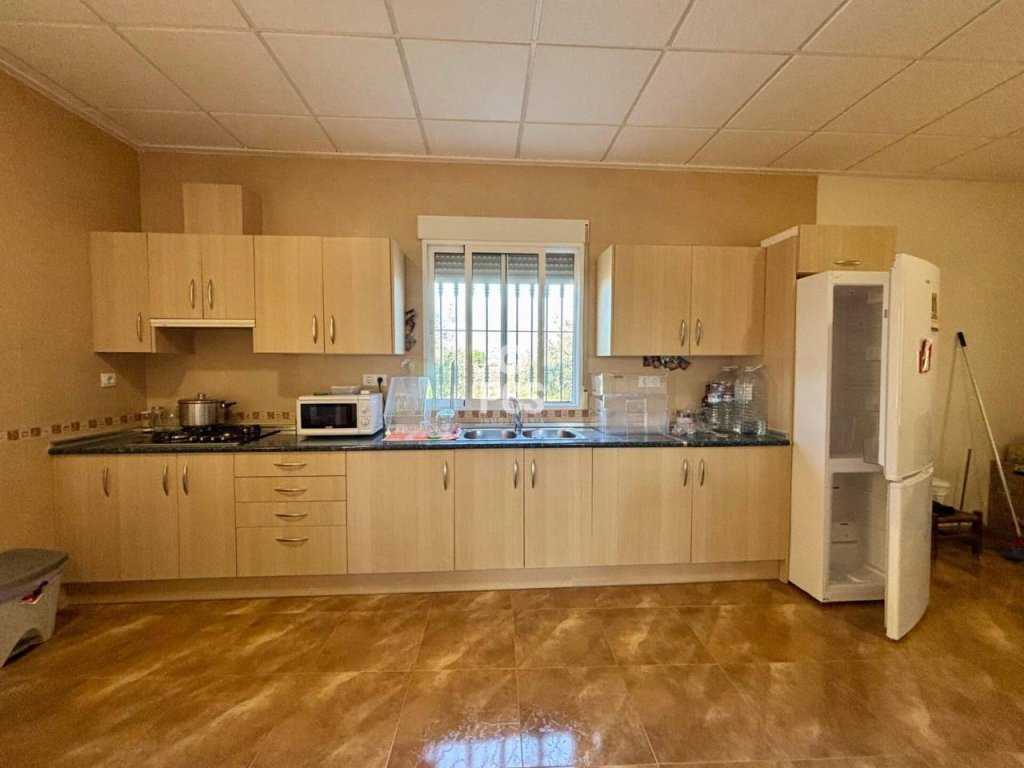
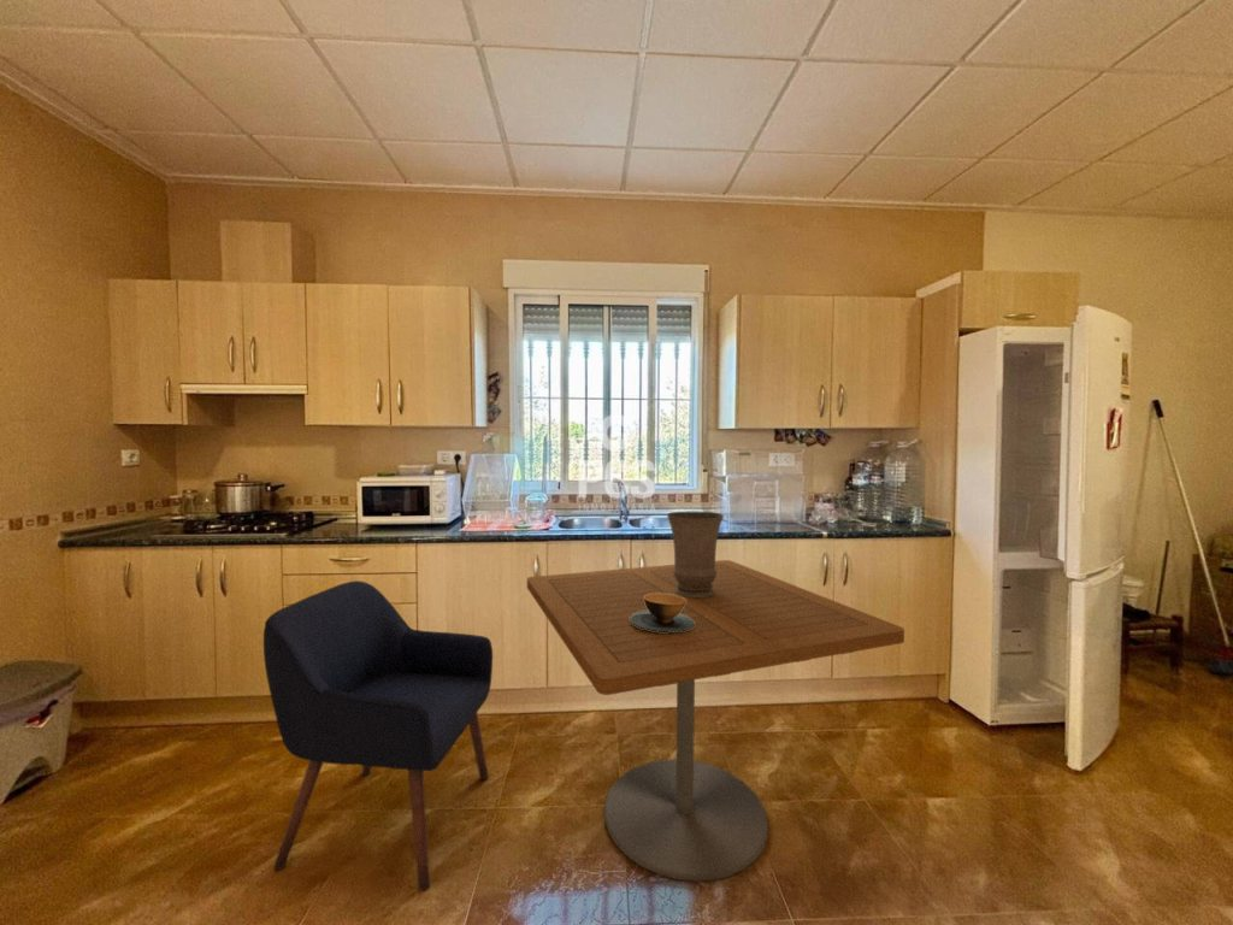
+ wooden bowl (661, 608)
+ dining table (685, 707)
+ vase (694, 553)
+ chair (387, 708)
